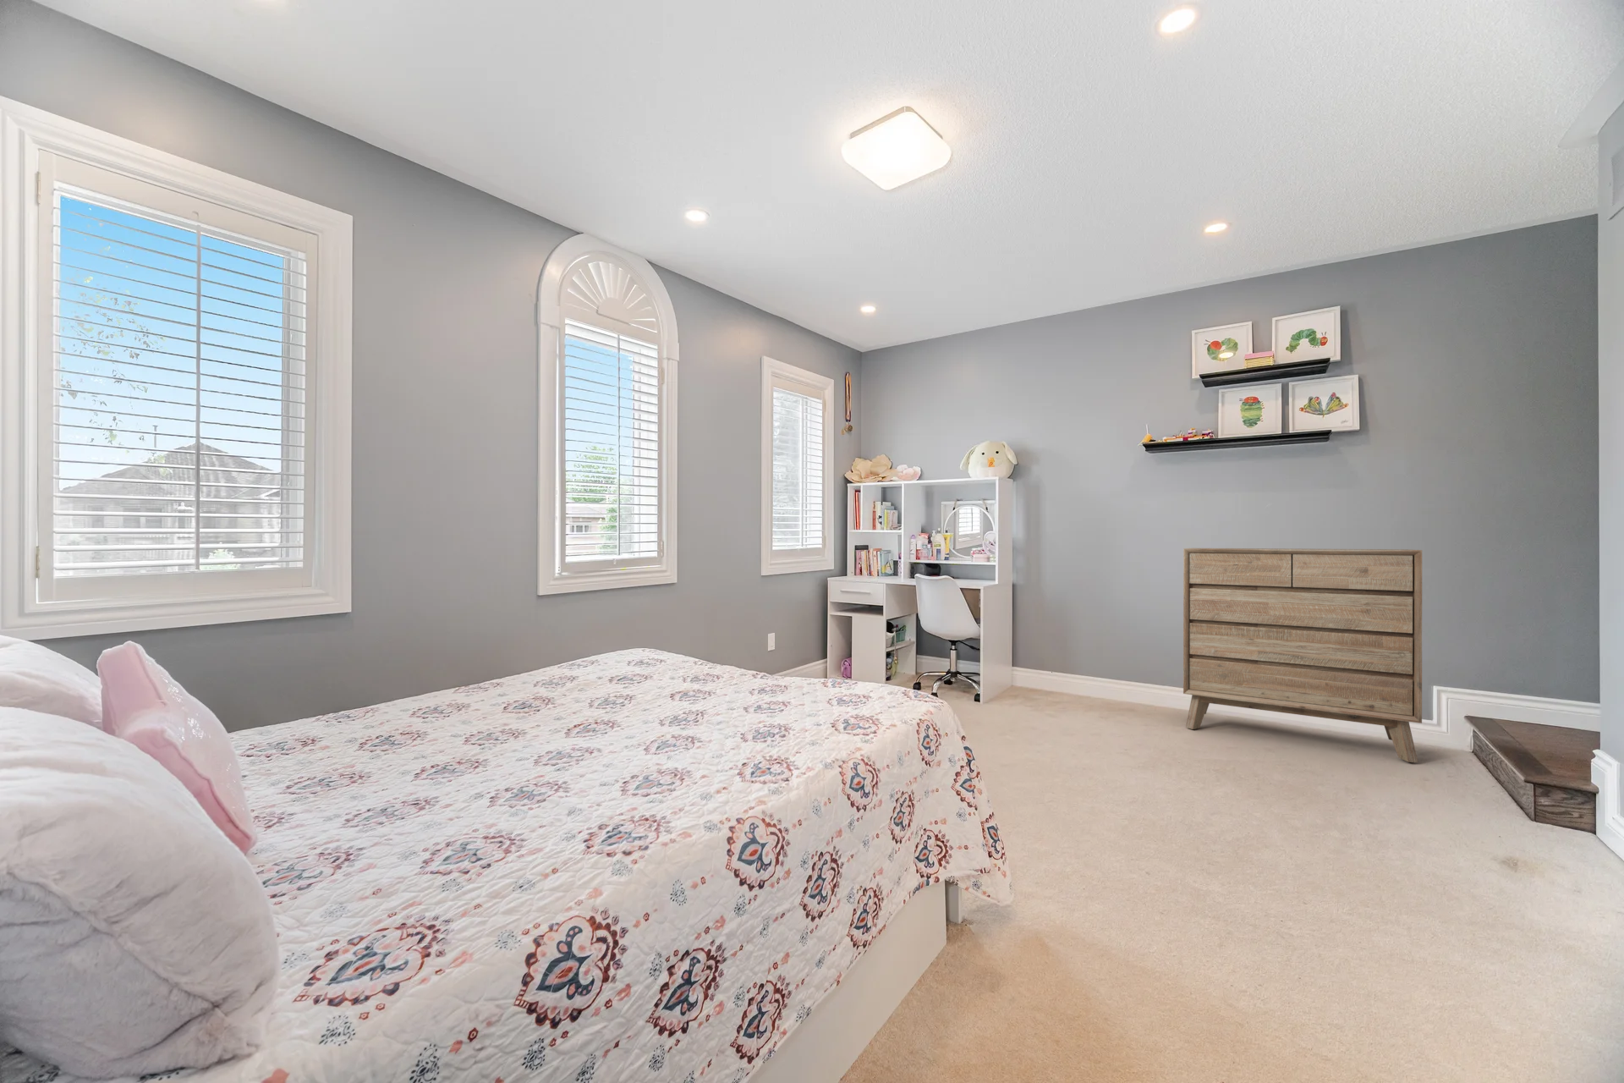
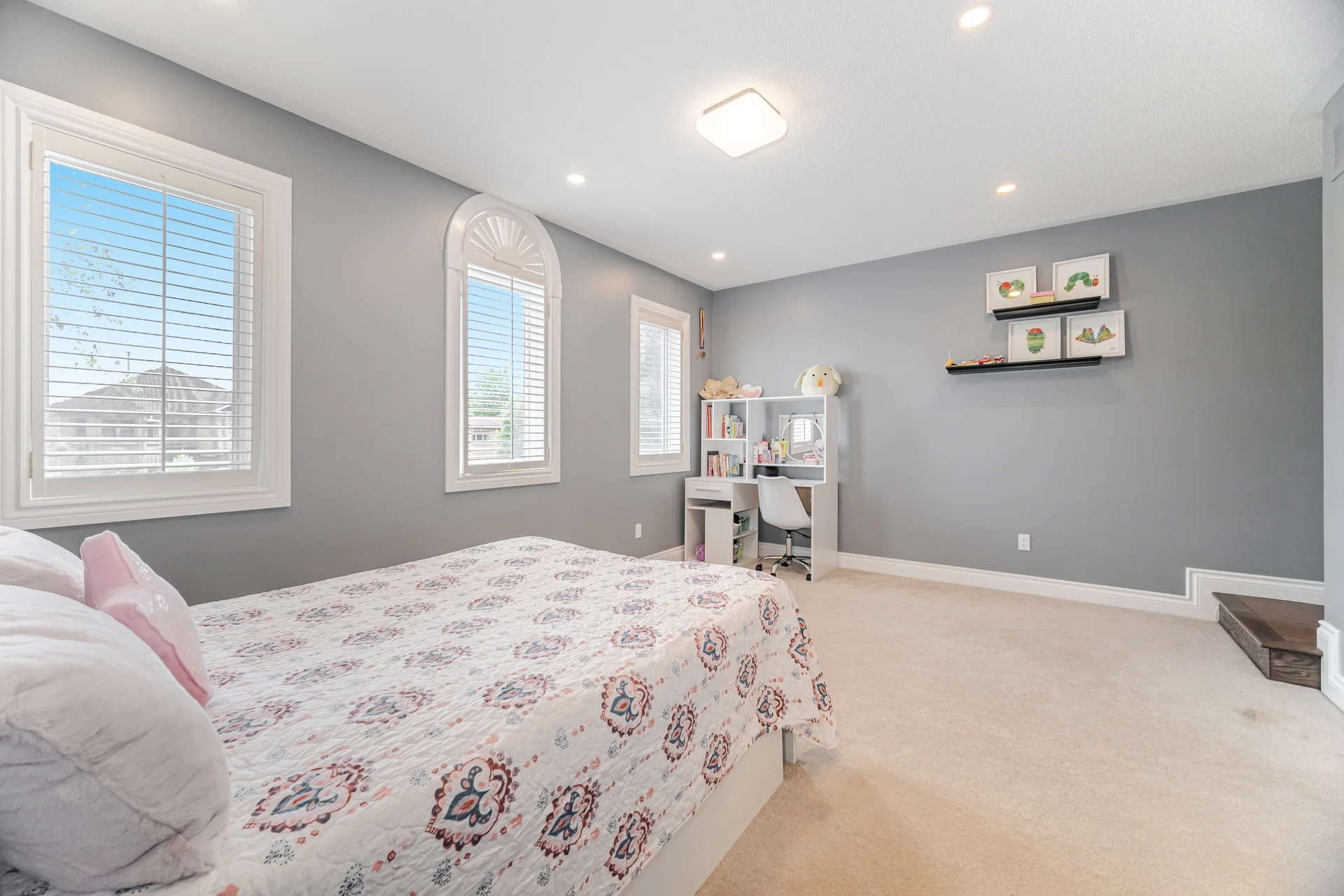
- dresser (1292, 642)
